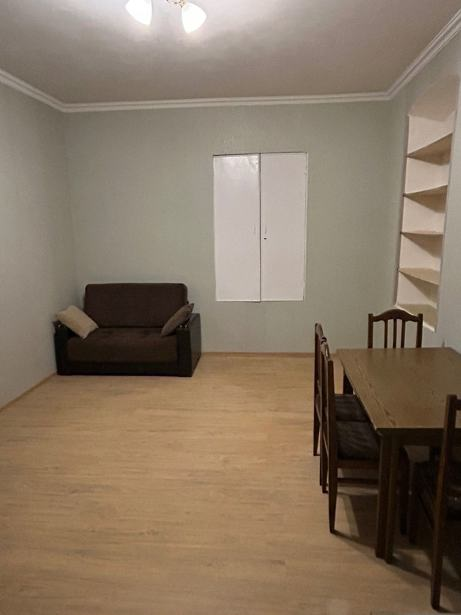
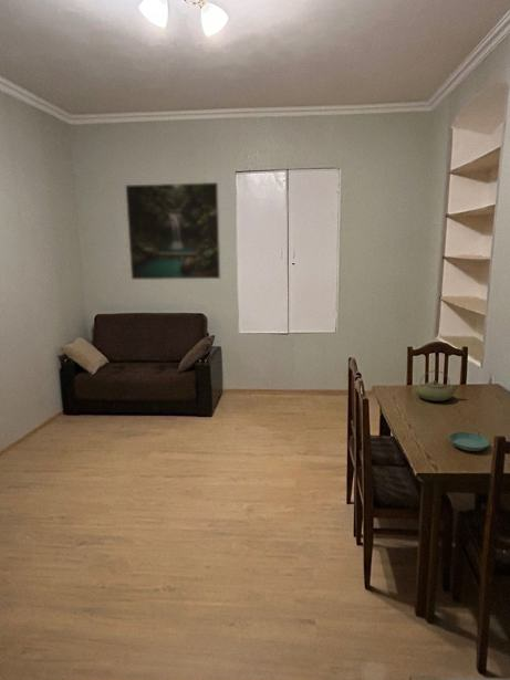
+ teapot (437, 384)
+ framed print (173, 232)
+ saucer (468, 442)
